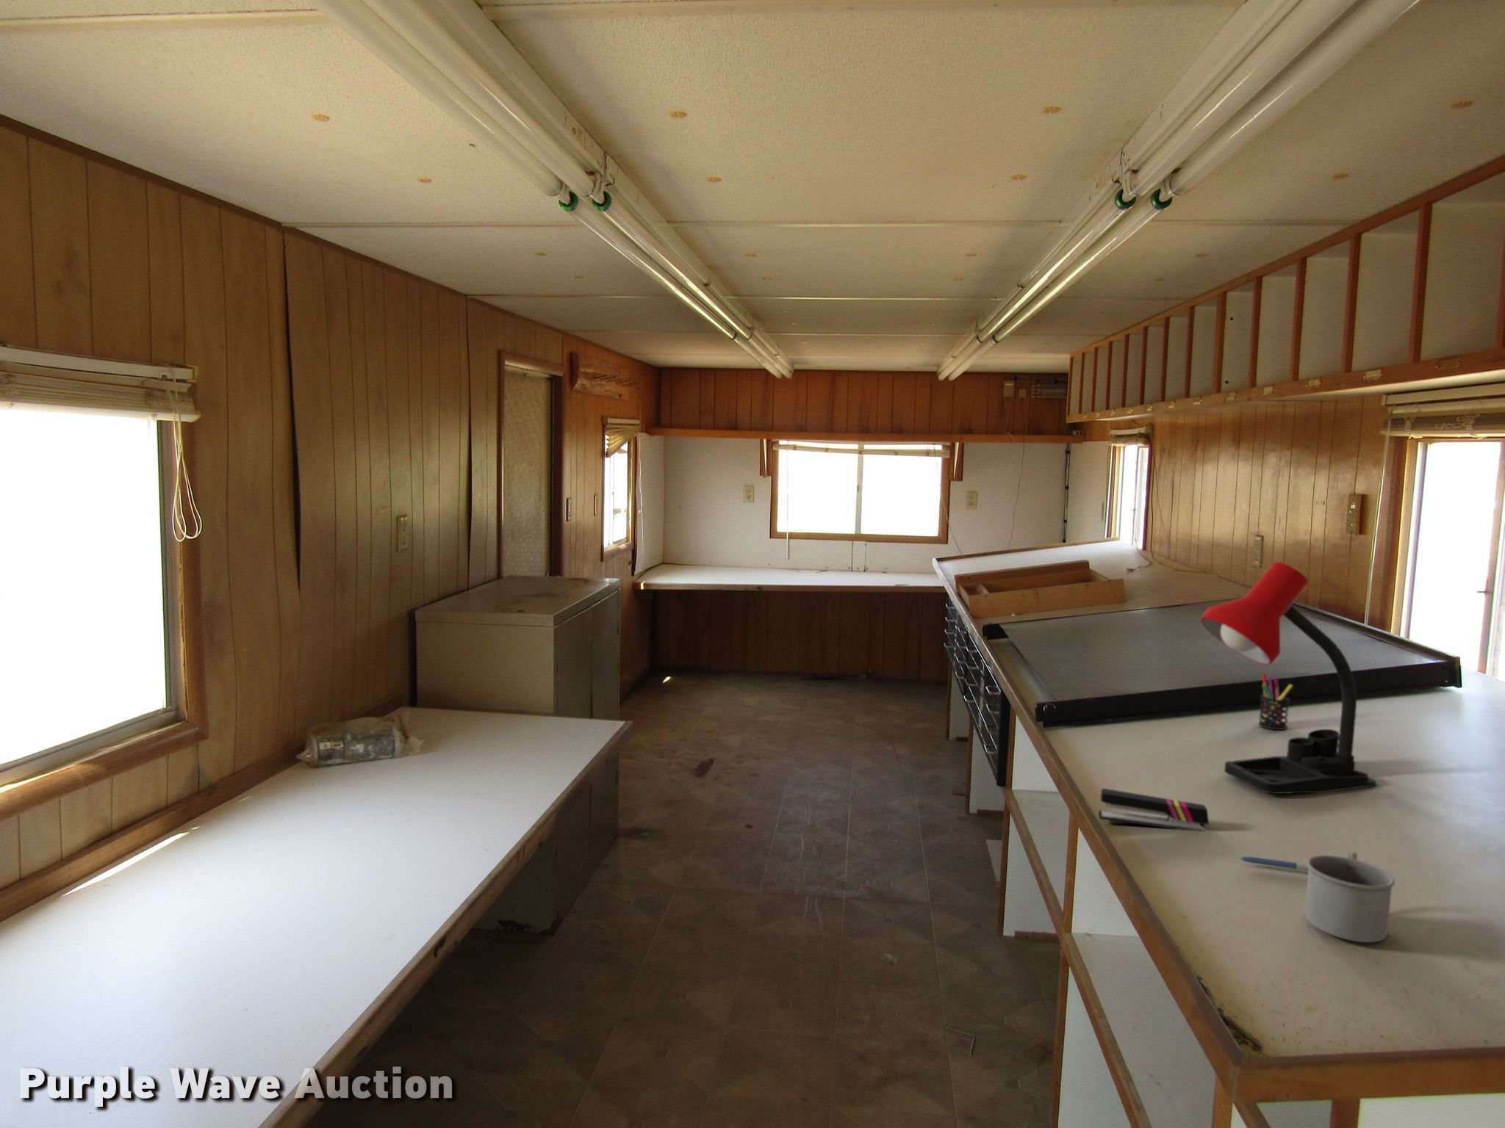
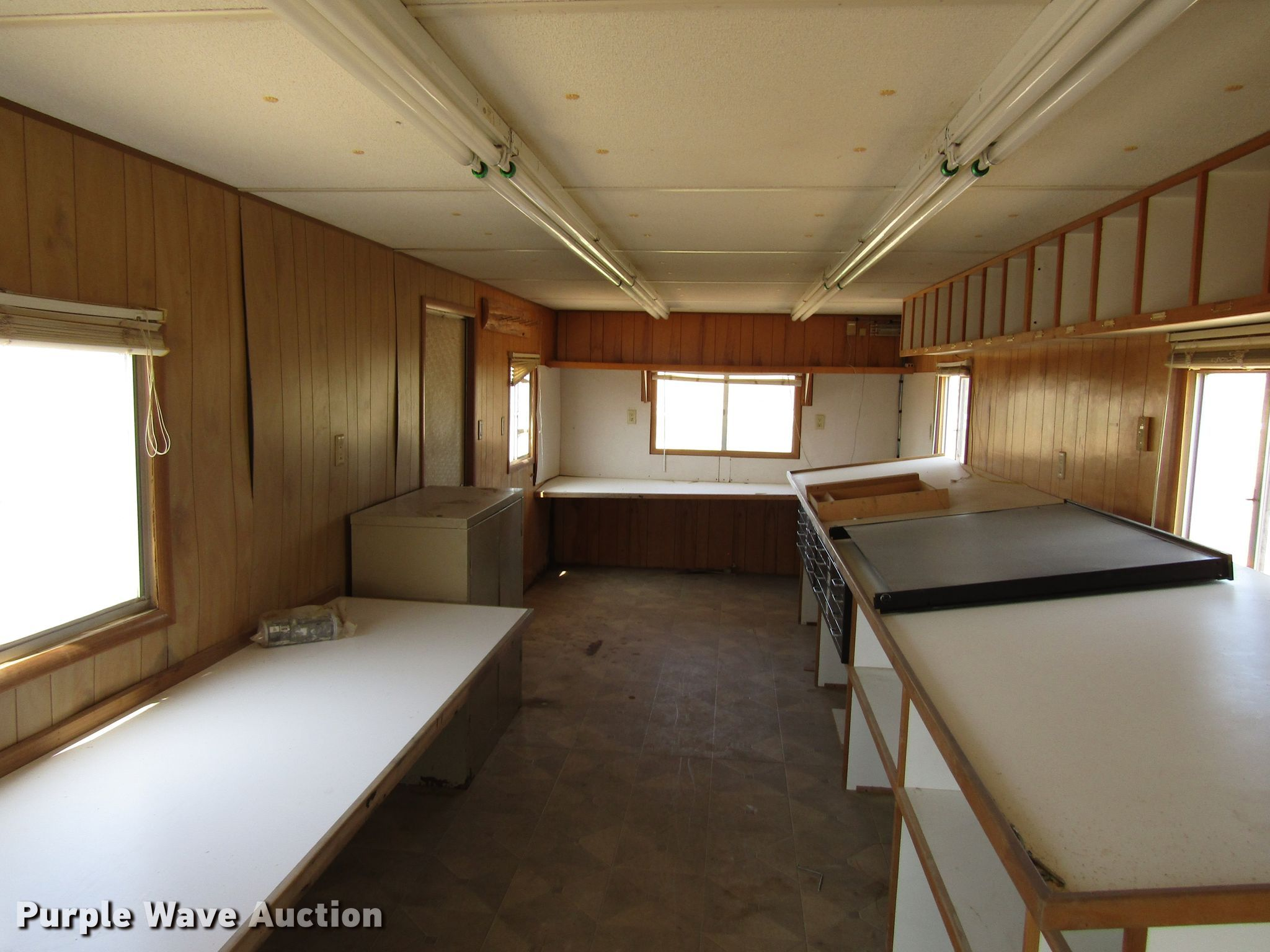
- pen (1287, 864)
- mug (1346, 895)
- stapler (1153, 810)
- pen holder (1272, 700)
- desk lamp (1275, 659)
